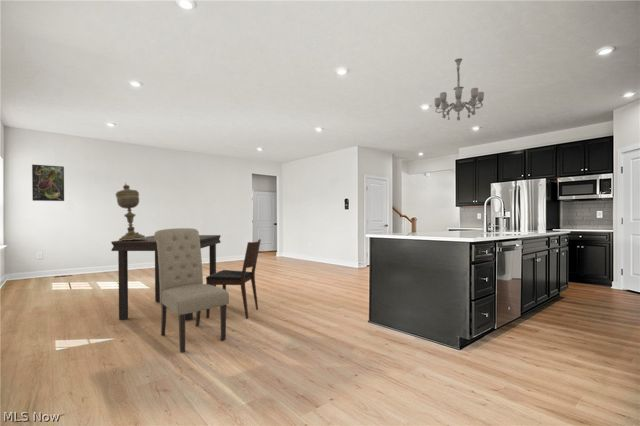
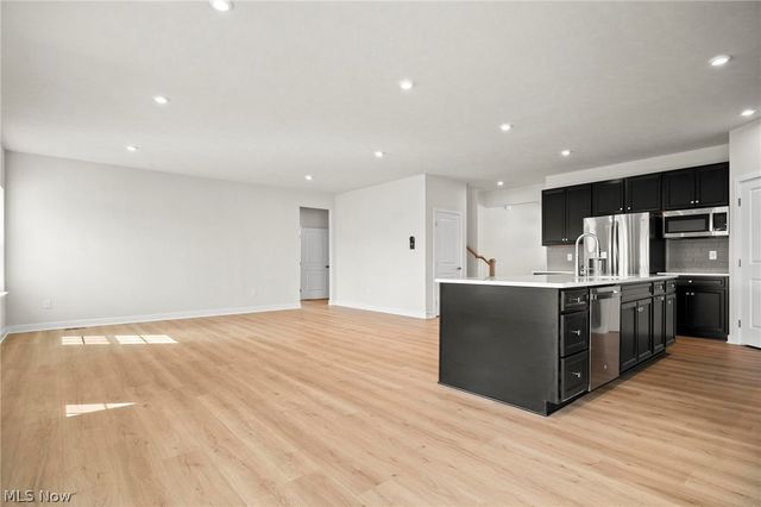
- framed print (48, 183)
- decorative urn (131, 210)
- dining table (158, 273)
- chair (236, 276)
- chair (189, 282)
- chandelier (458, 90)
